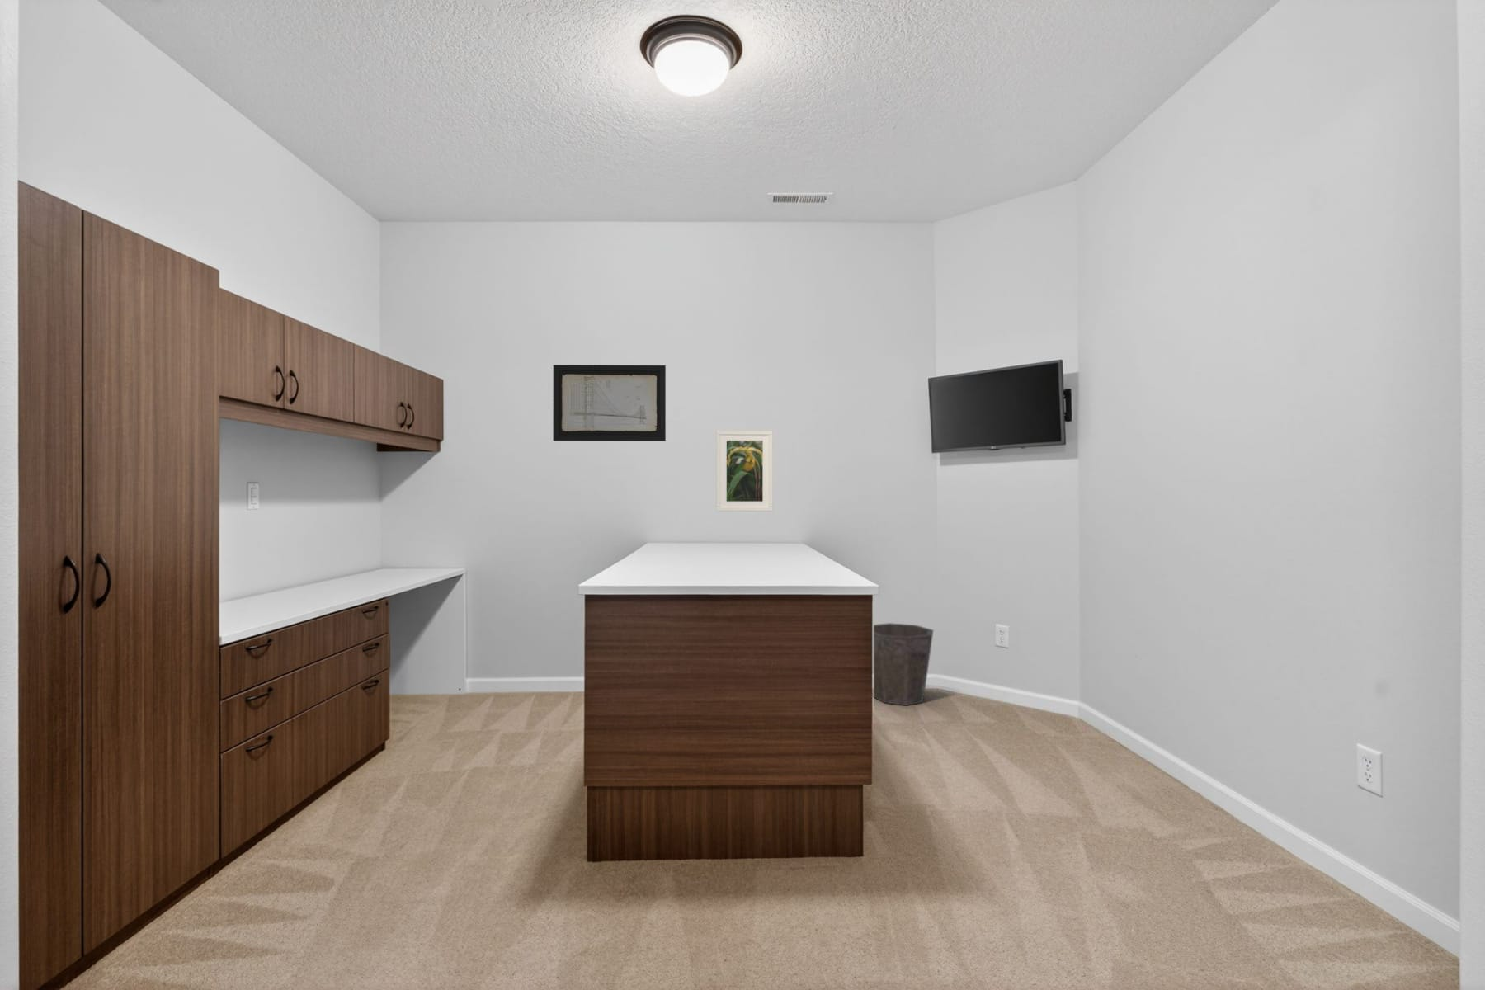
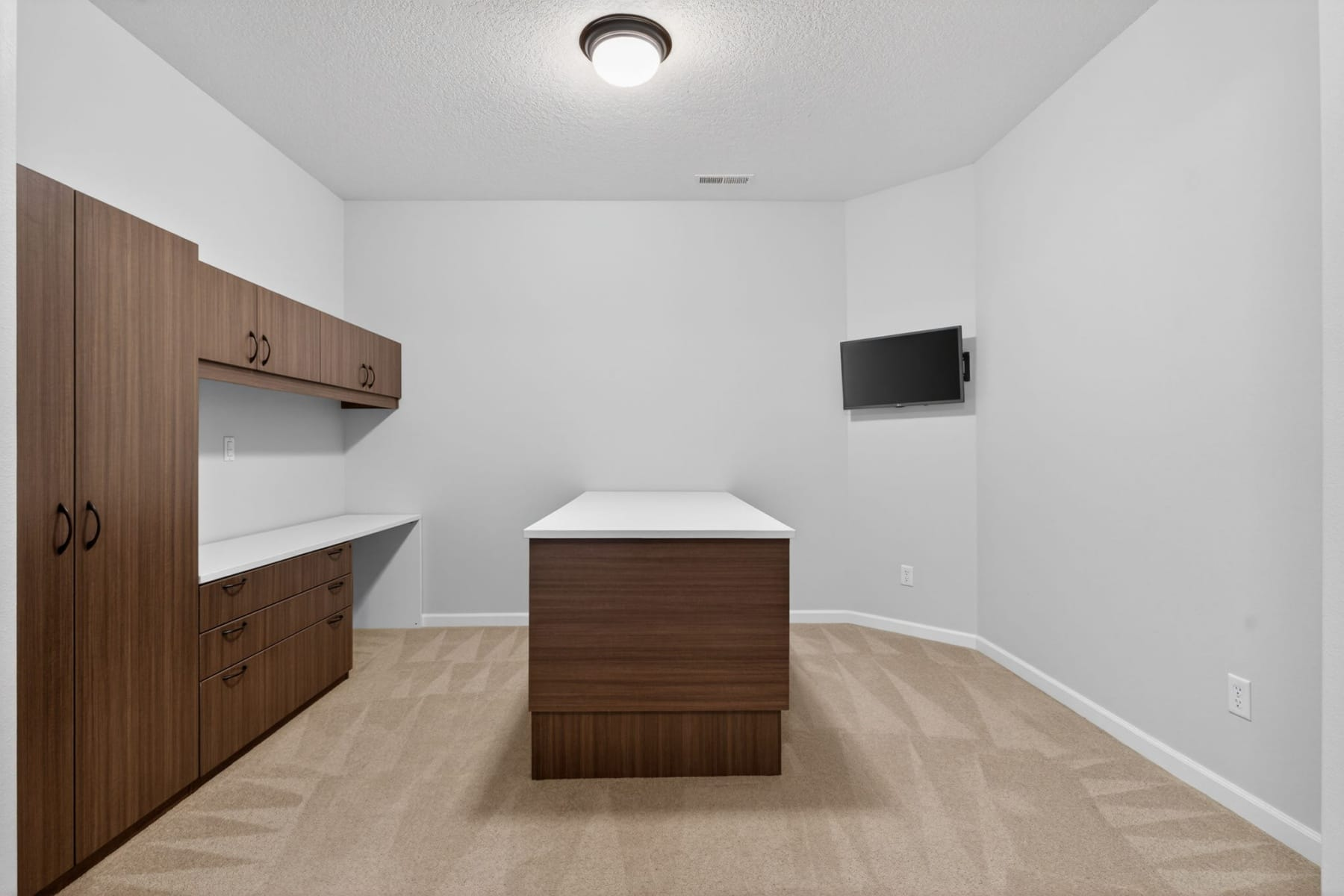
- wall art (609, 402)
- waste bin (898, 663)
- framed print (744, 471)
